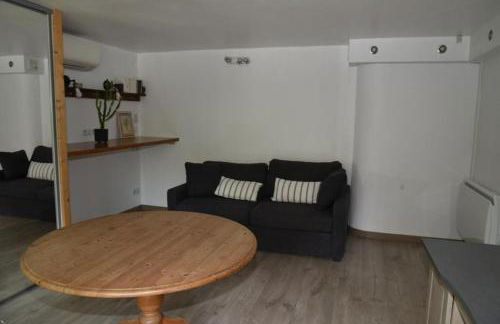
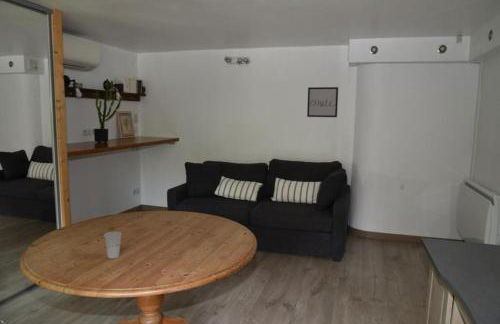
+ wall art (322, 102)
+ cup (113, 245)
